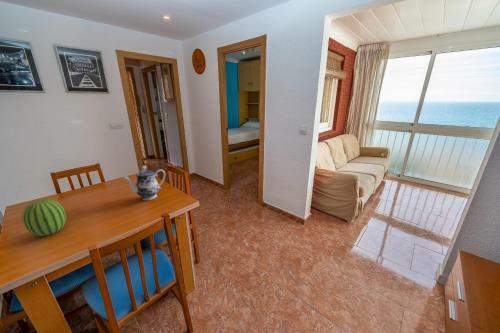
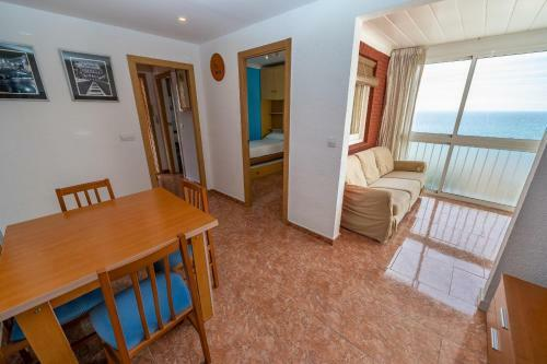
- teapot (146, 182)
- fruit (45, 216)
